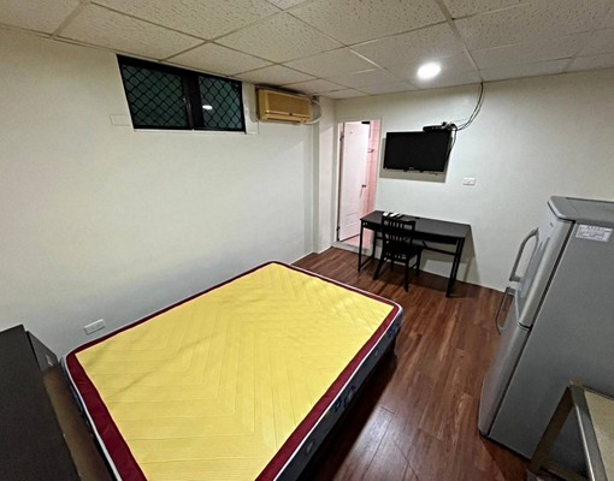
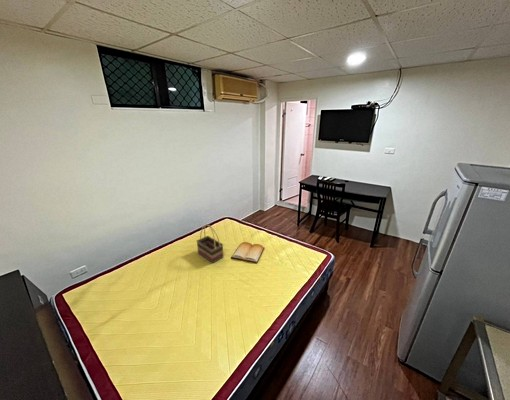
+ woven basket (209, 240)
+ bible (248, 251)
